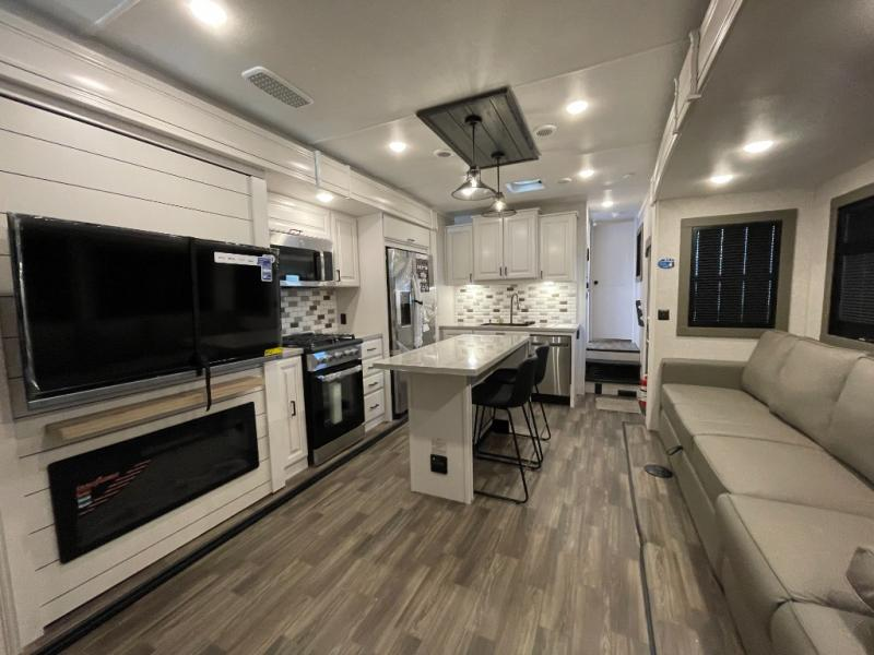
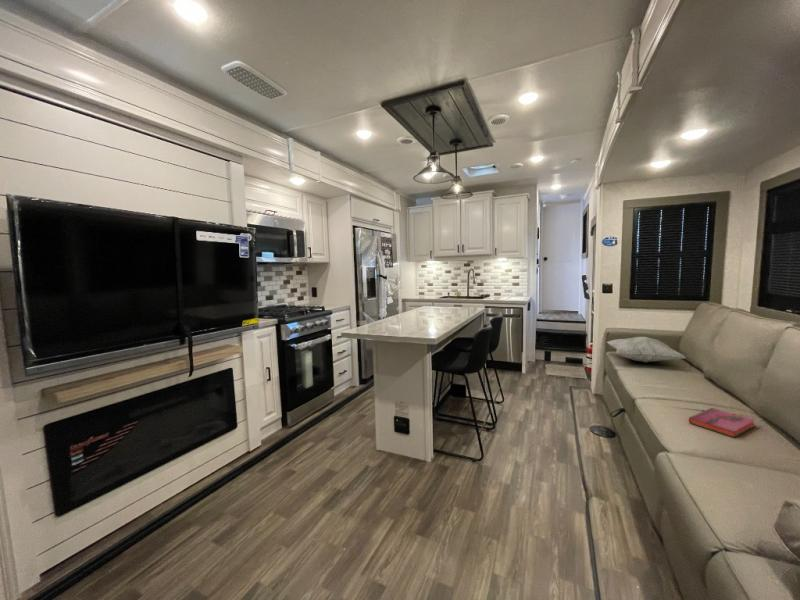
+ hardback book (721, 421)
+ decorative pillow (641, 349)
